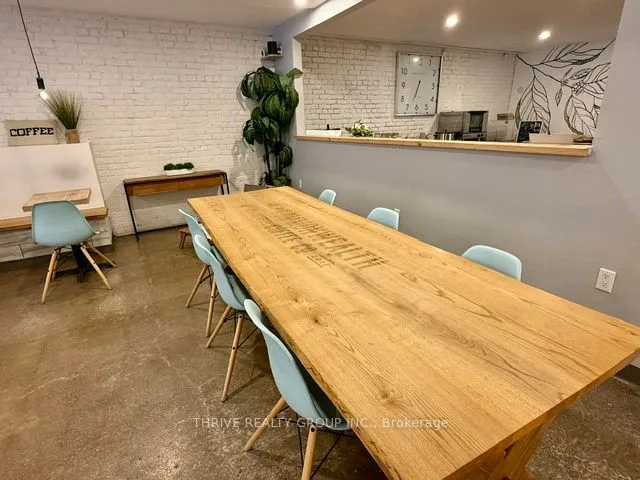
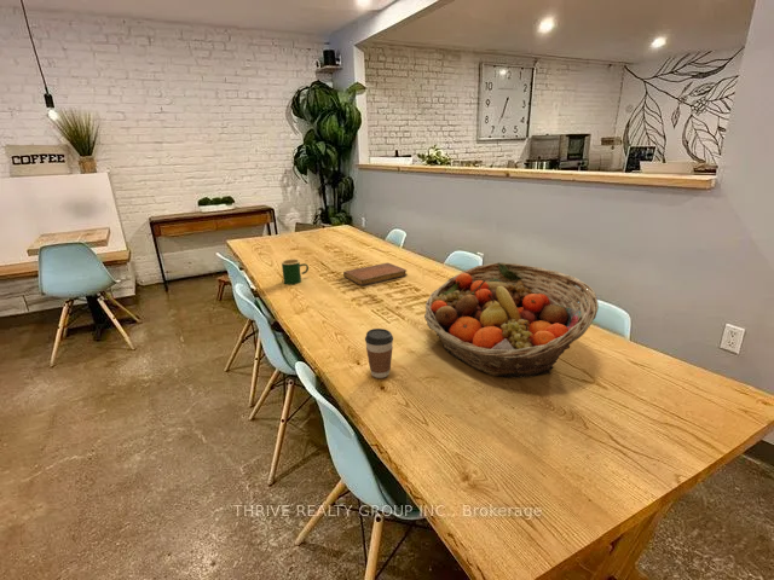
+ notebook (375, 273)
+ mug (295, 271)
+ fruit basket (502, 314)
+ coffee cup (379, 353)
